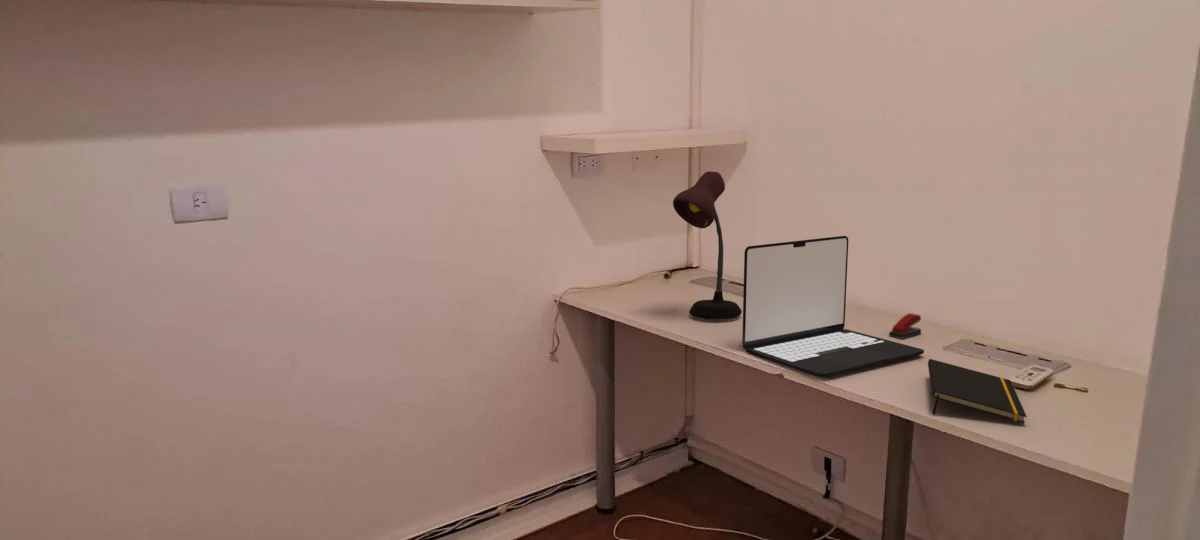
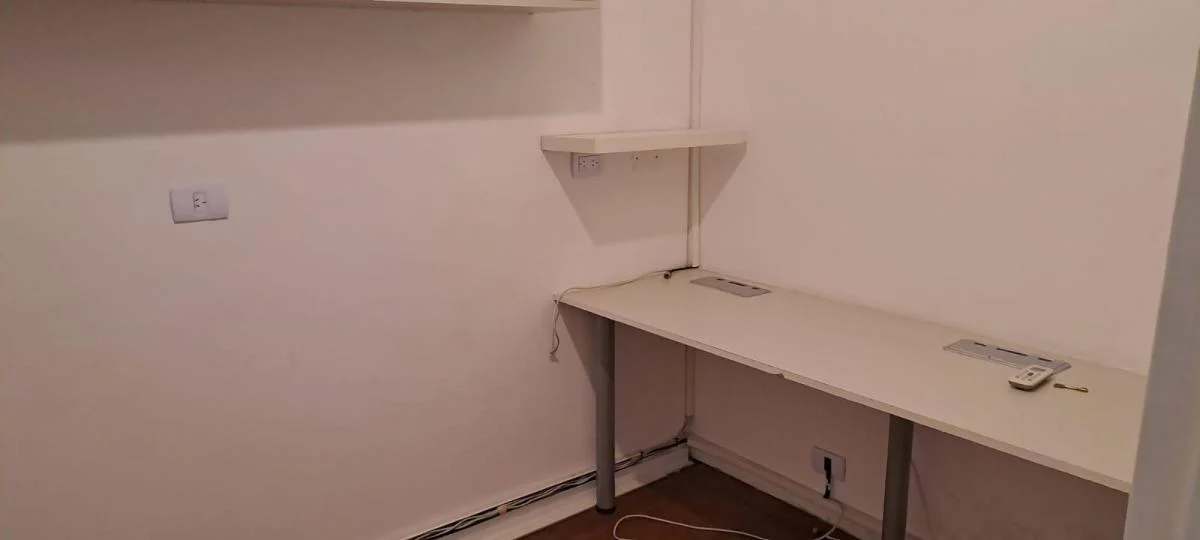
- notepad (973, 388)
- desk lamp (718, 243)
- laptop (835, 300)
- stapler (907, 324)
